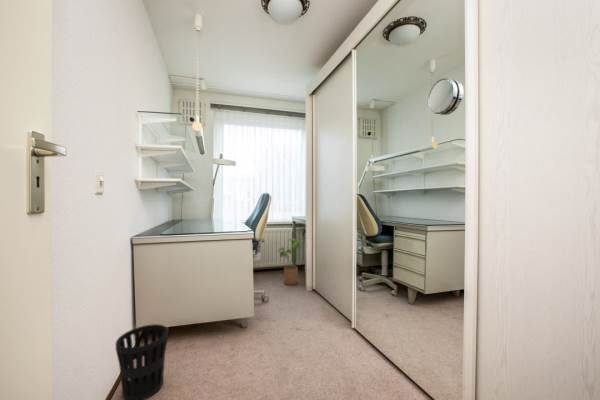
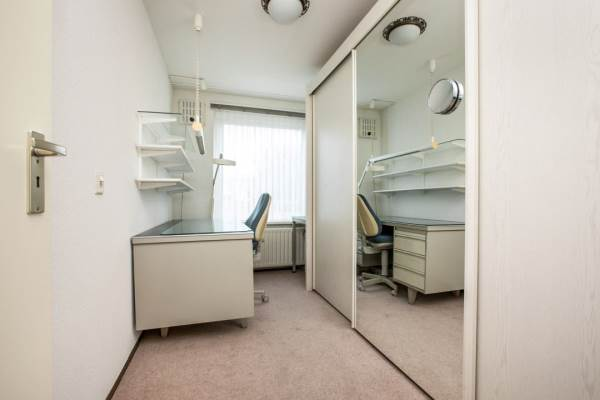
- house plant (289, 261)
- wastebasket (142, 361)
